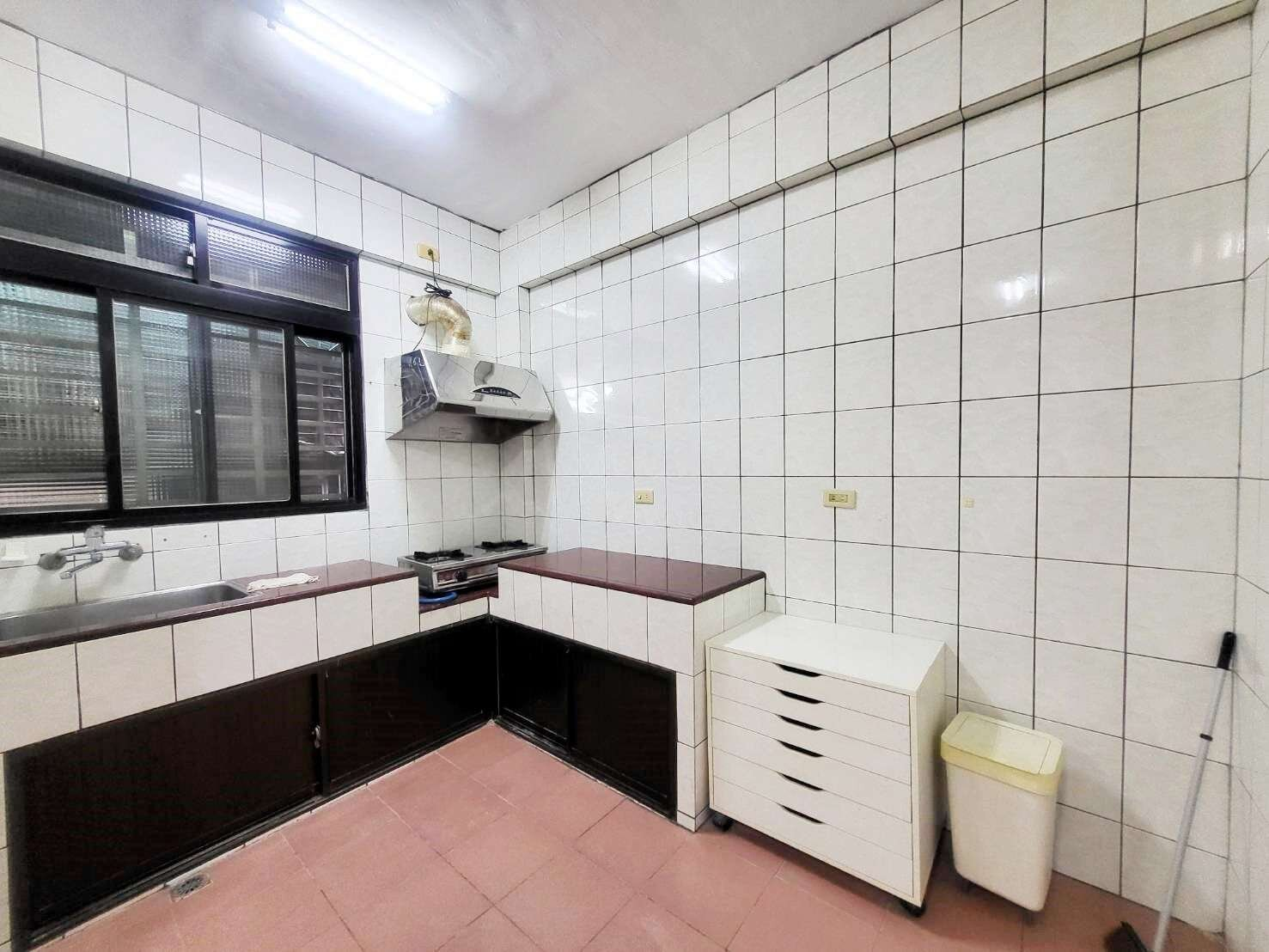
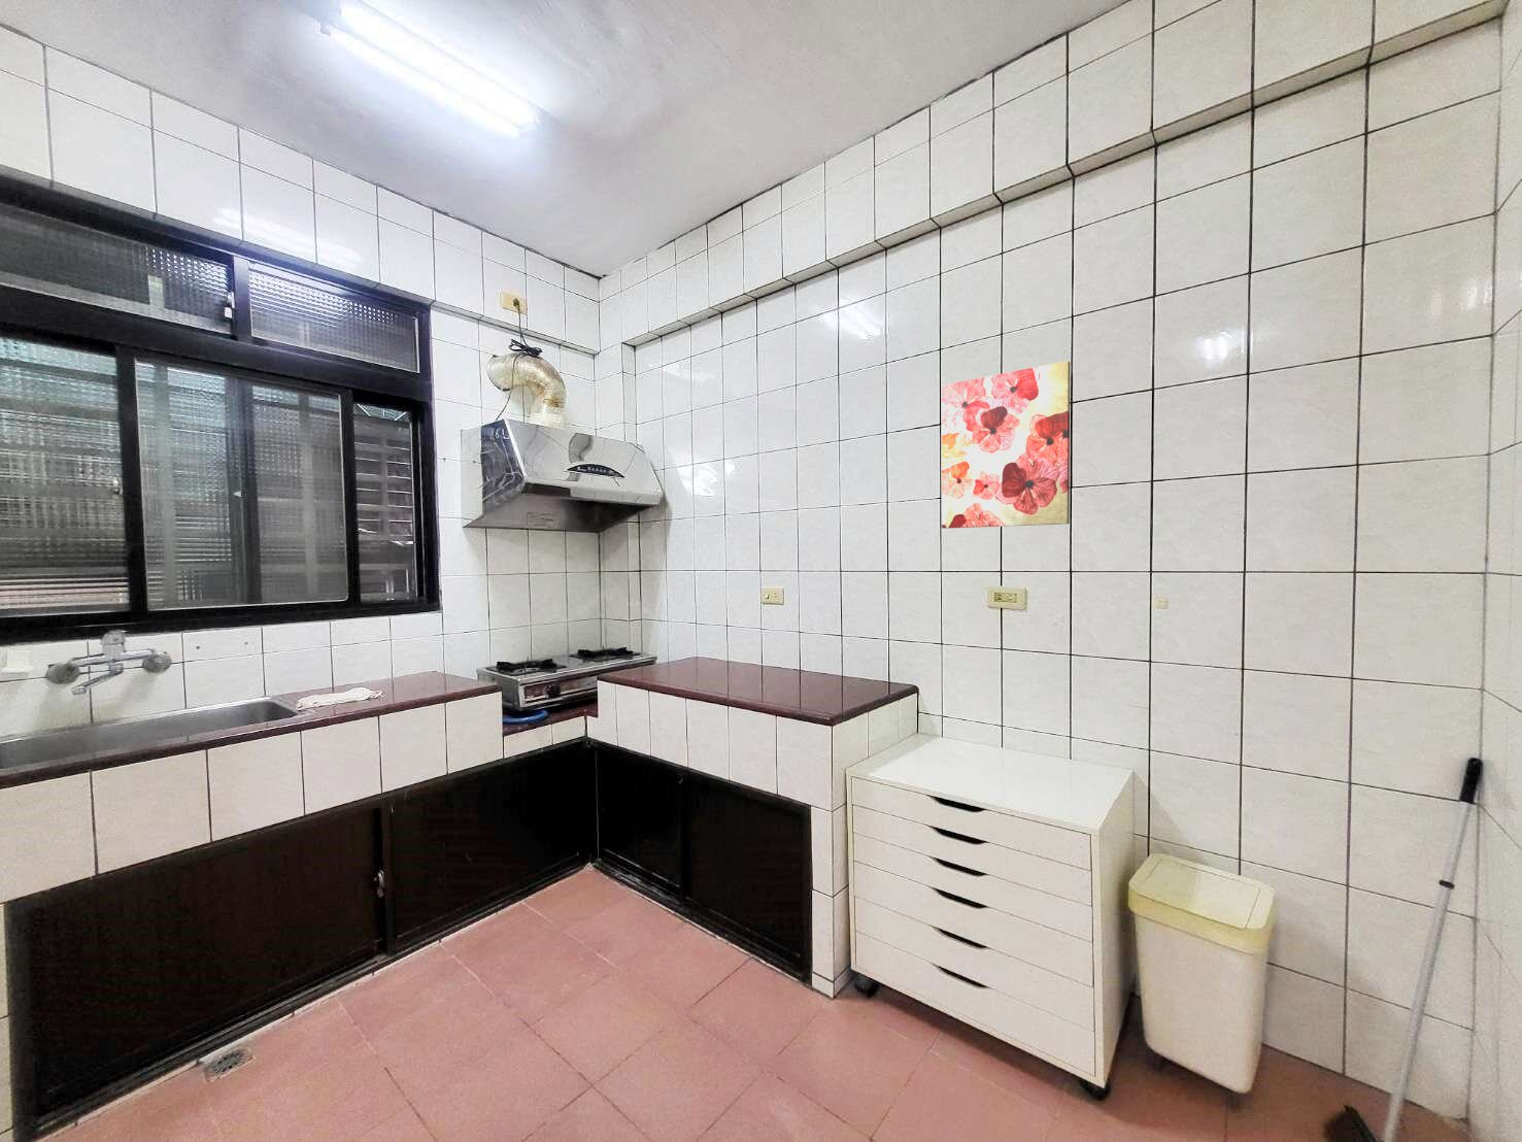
+ wall art (1001, 450)
